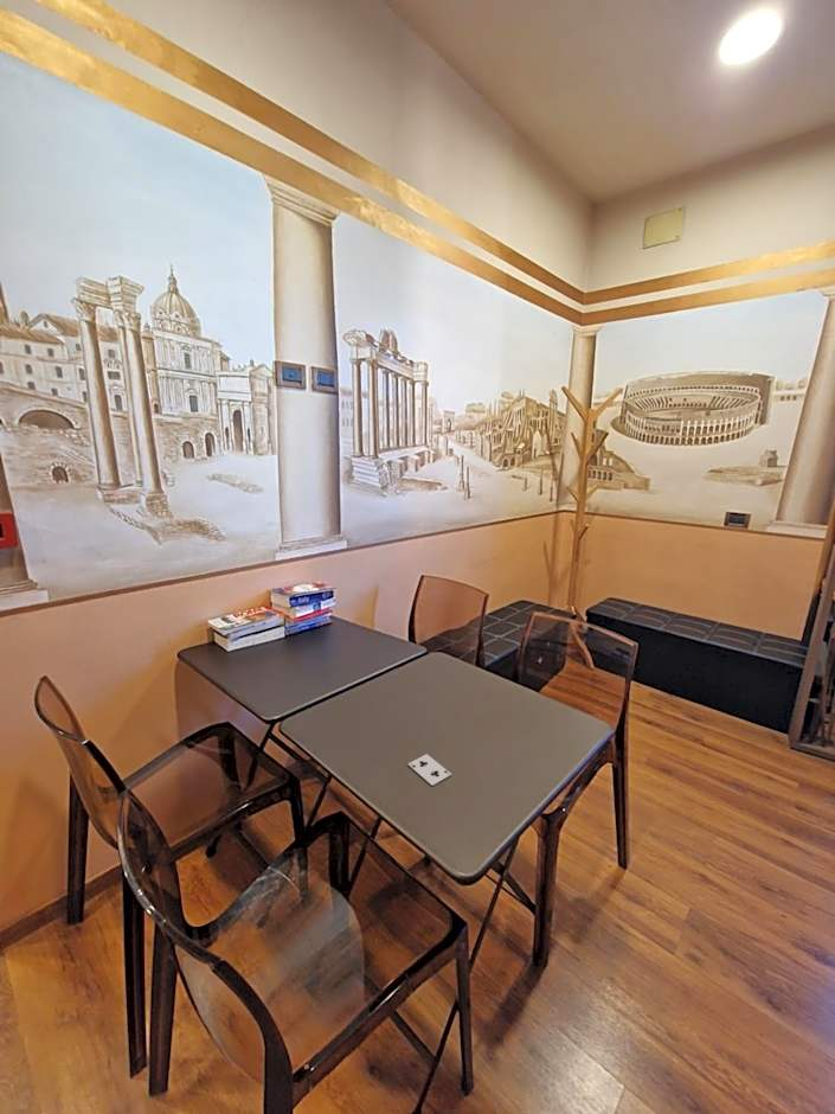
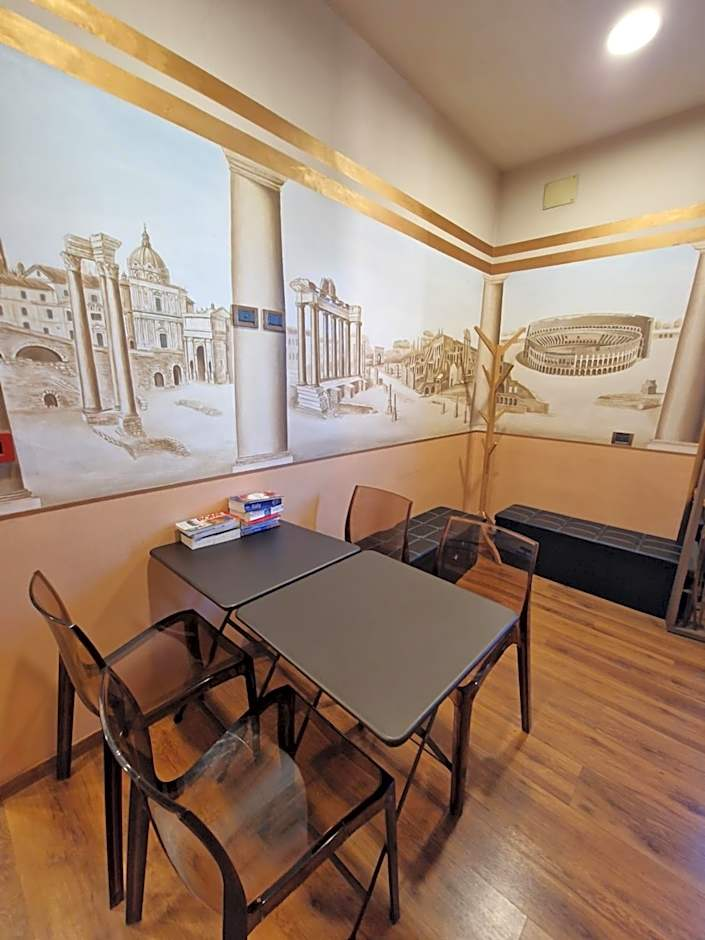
- playing card (429, 769)
